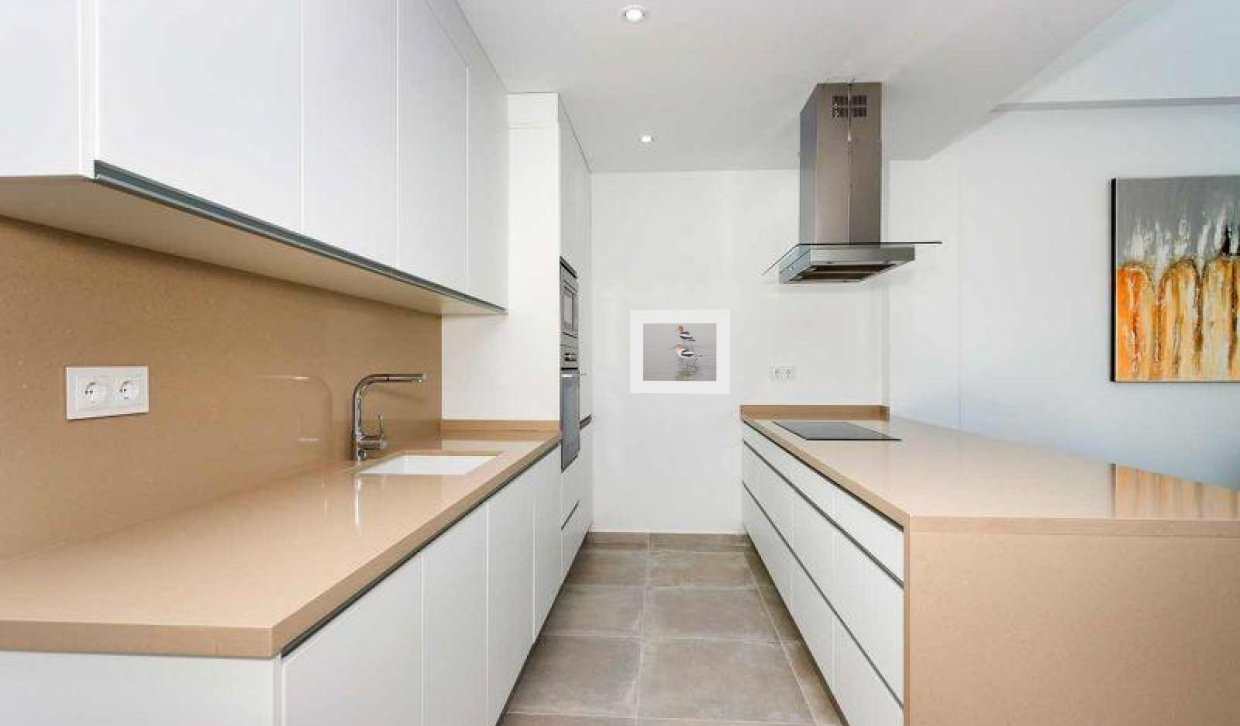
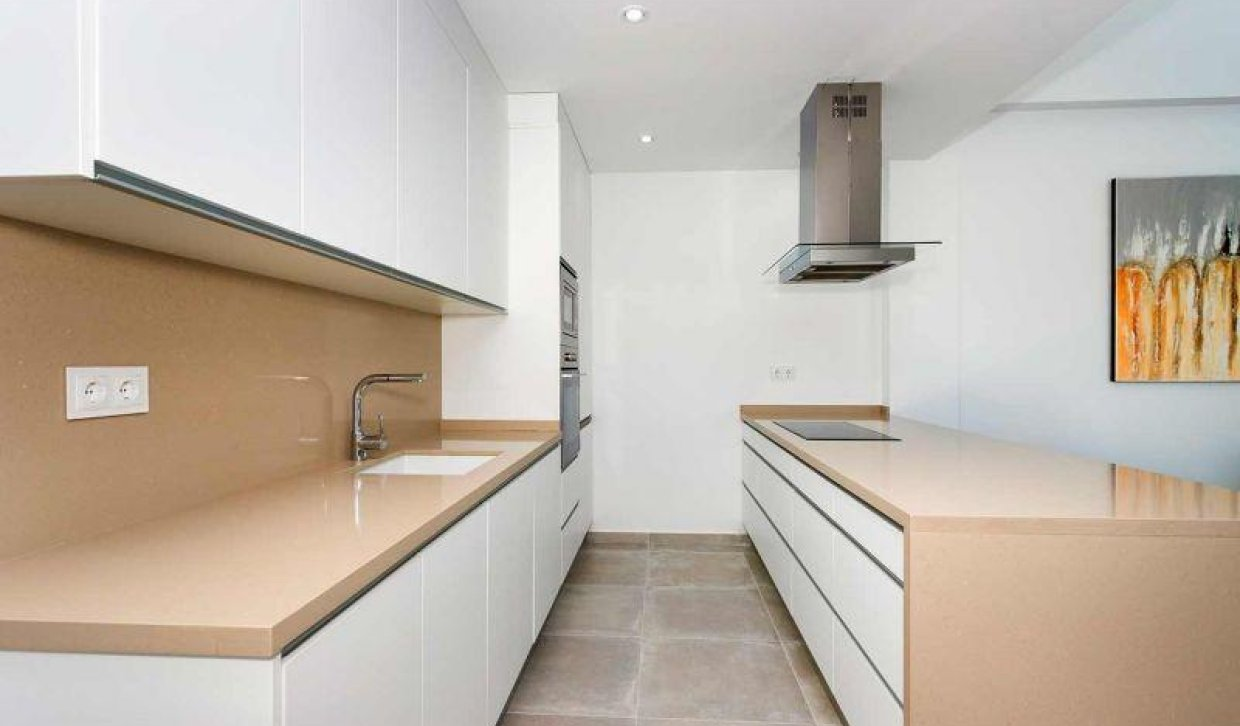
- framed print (679, 352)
